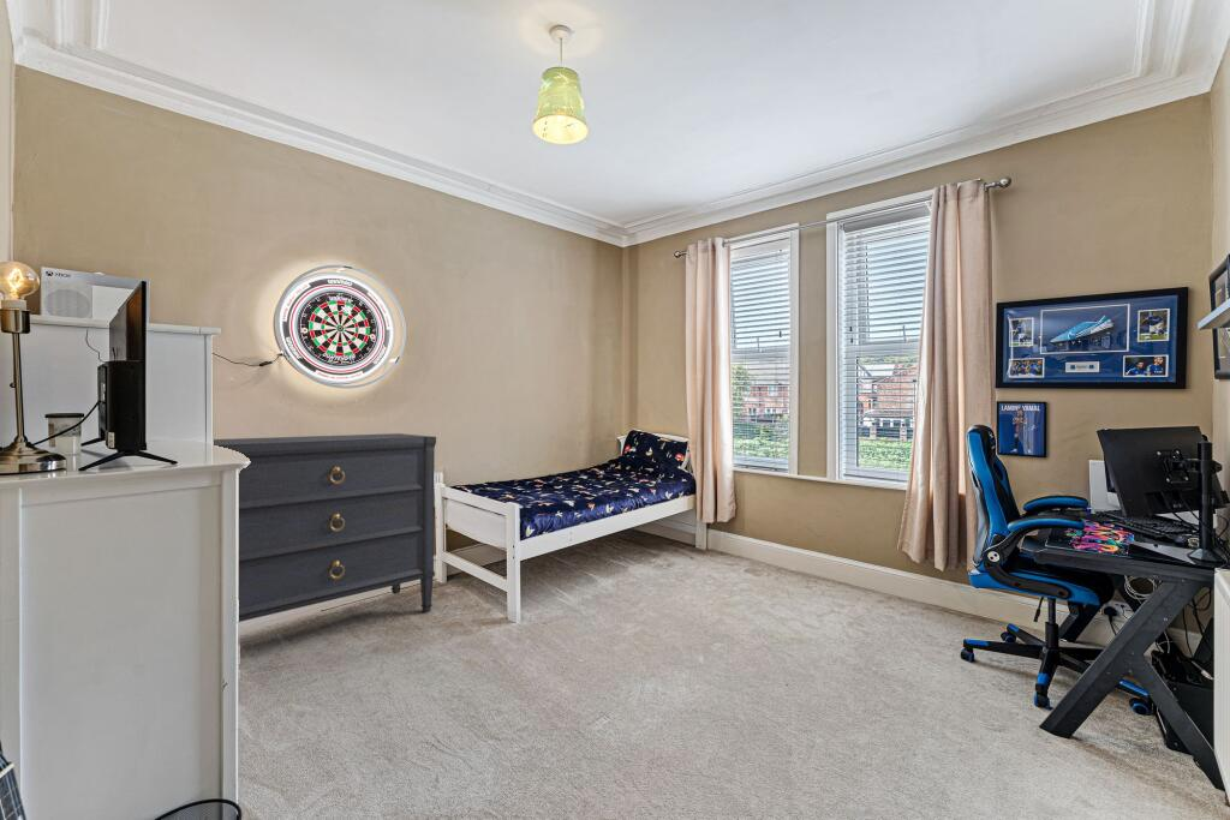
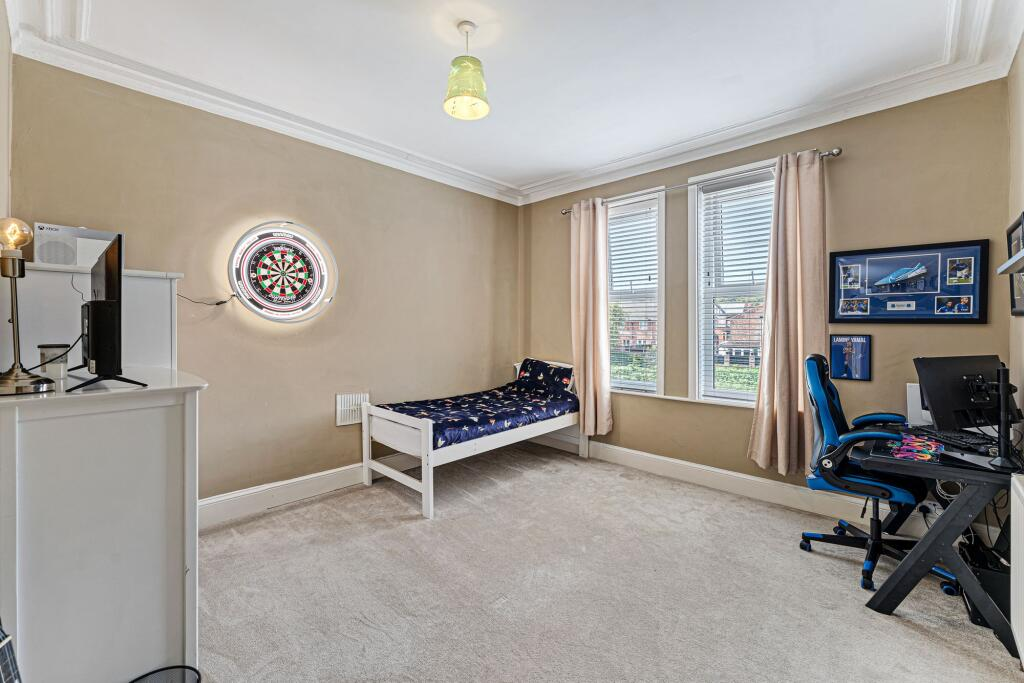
- dresser (321, 533)
